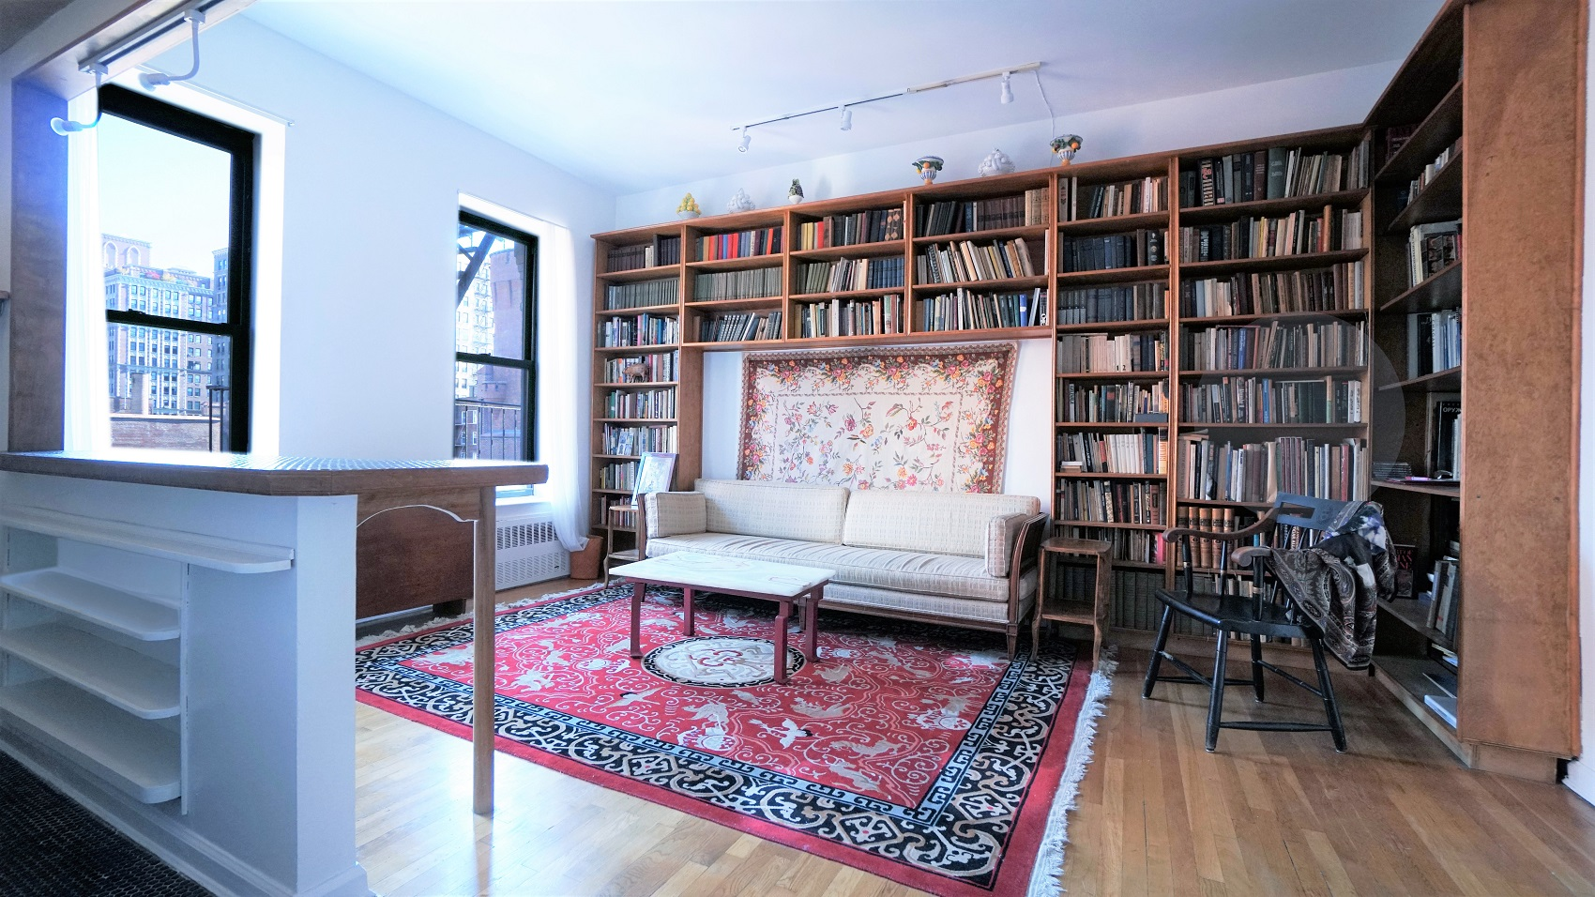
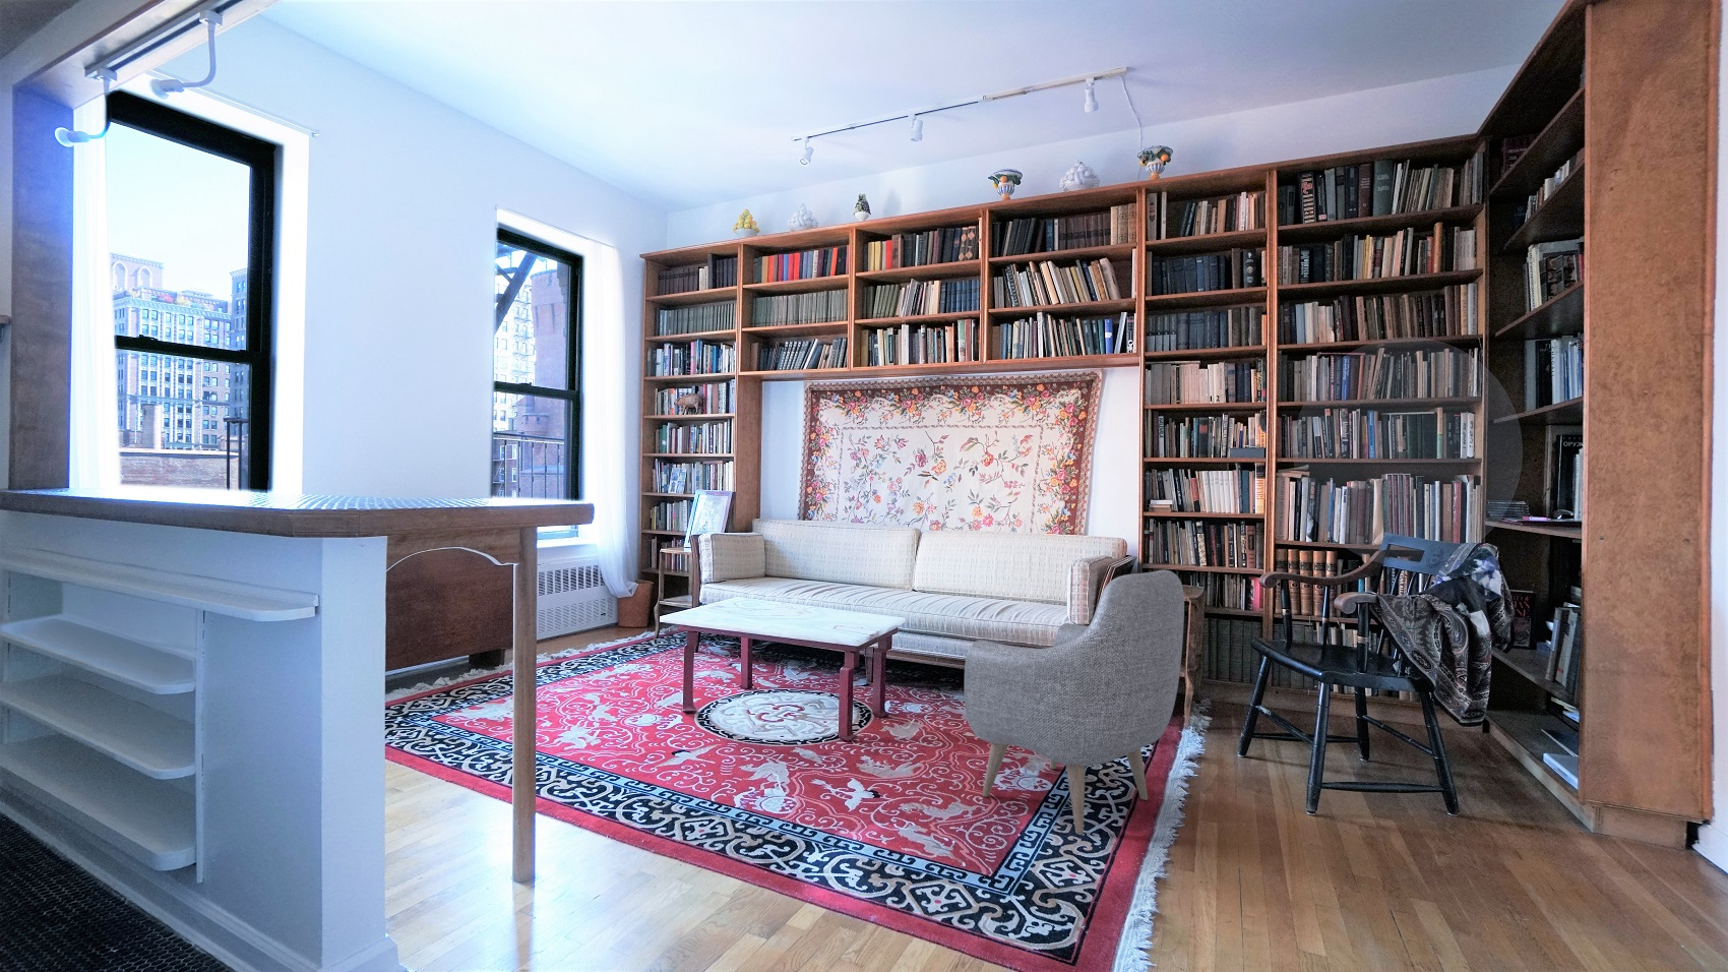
+ armchair (1066, 680)
